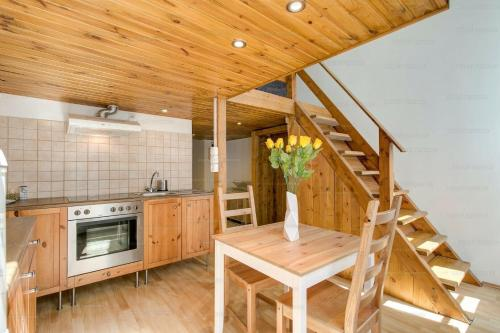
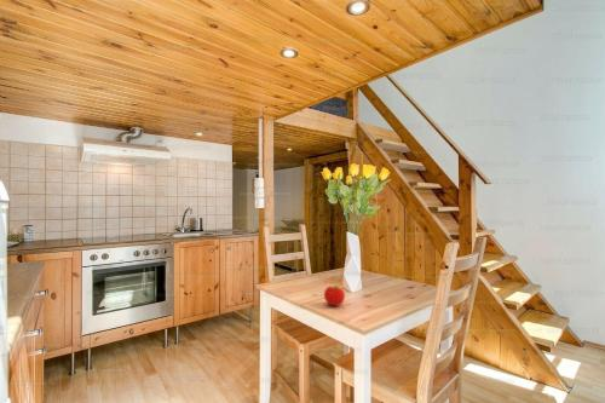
+ fruit (334, 294)
